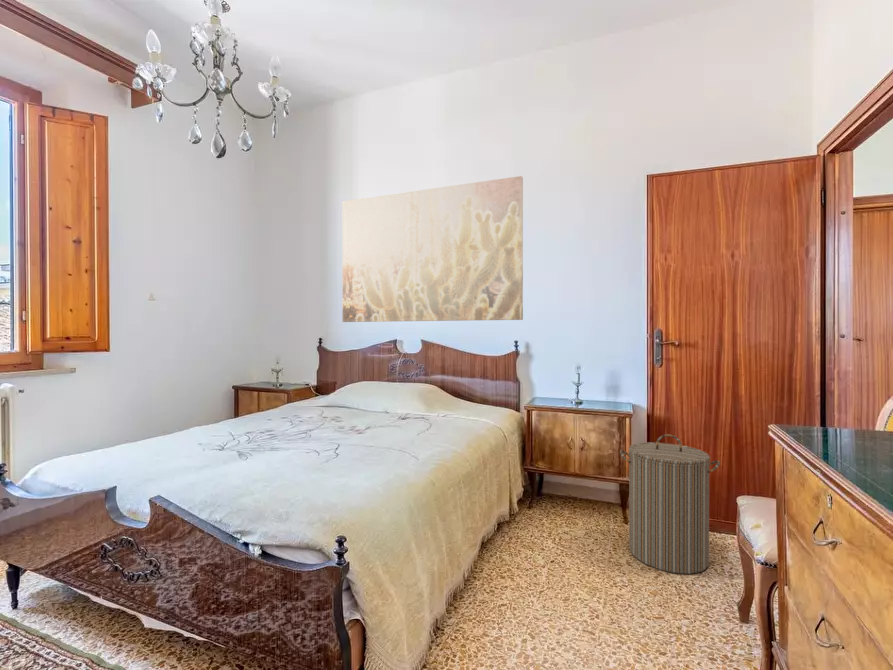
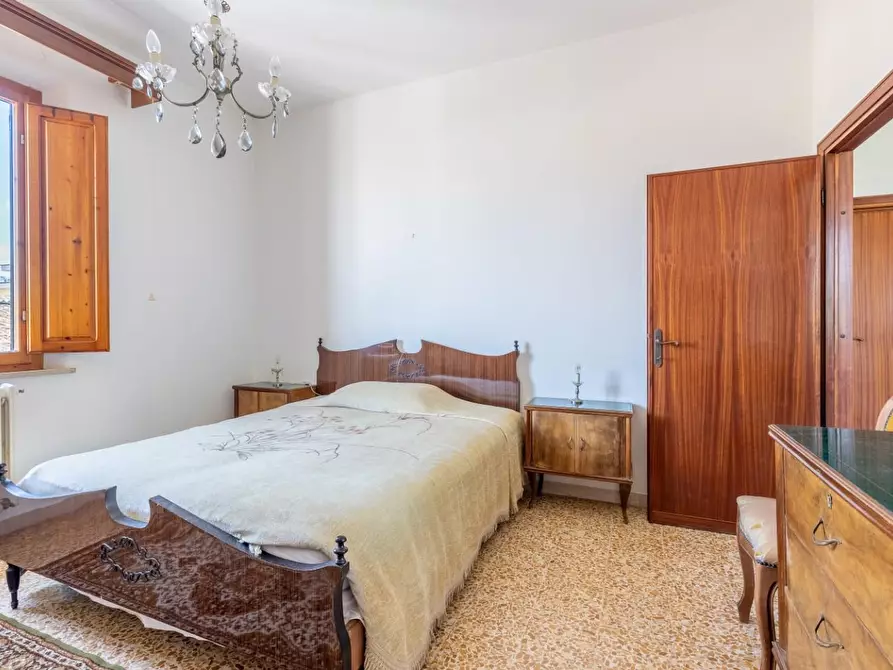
- laundry hamper (667, 494)
- wall art (425, 255)
